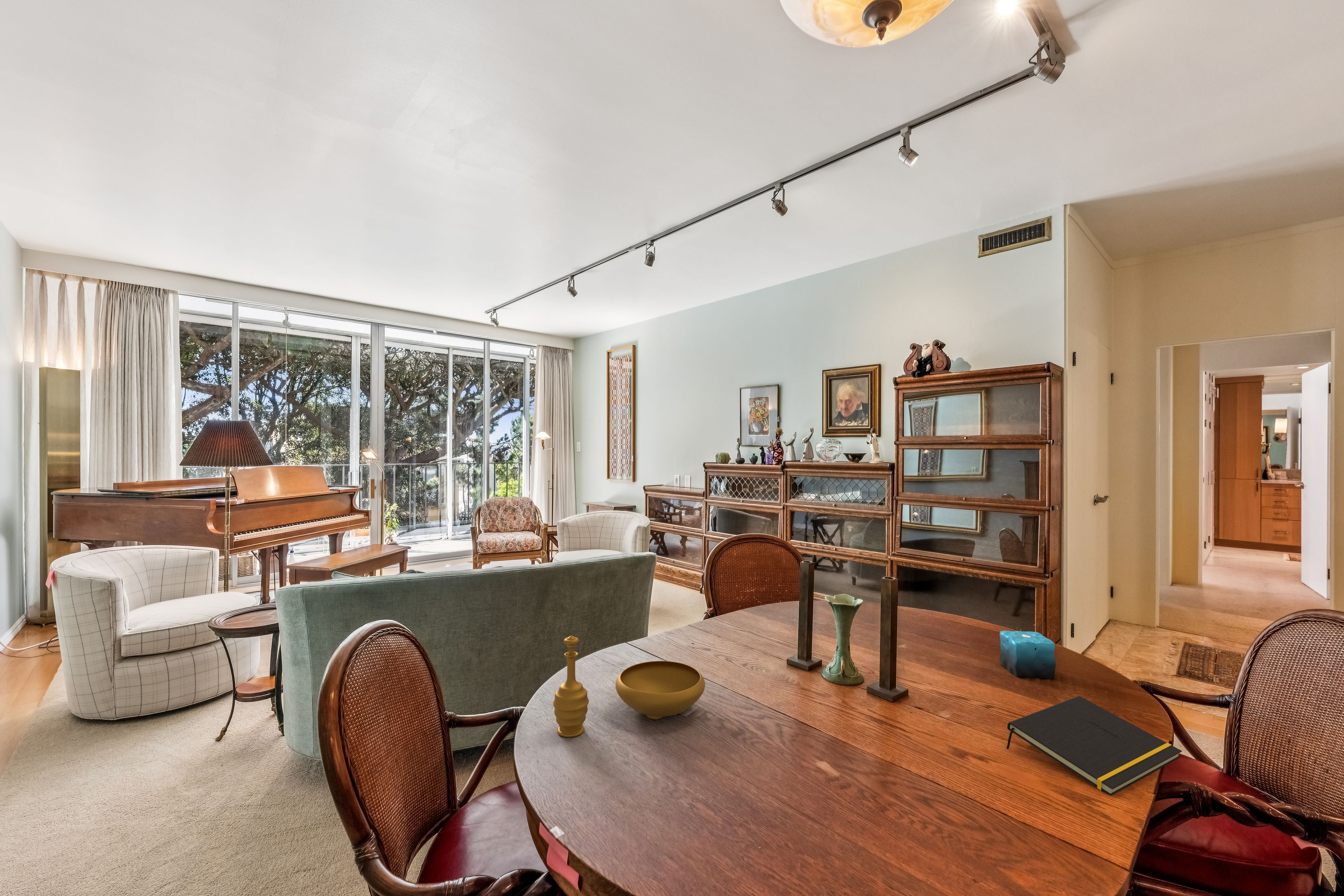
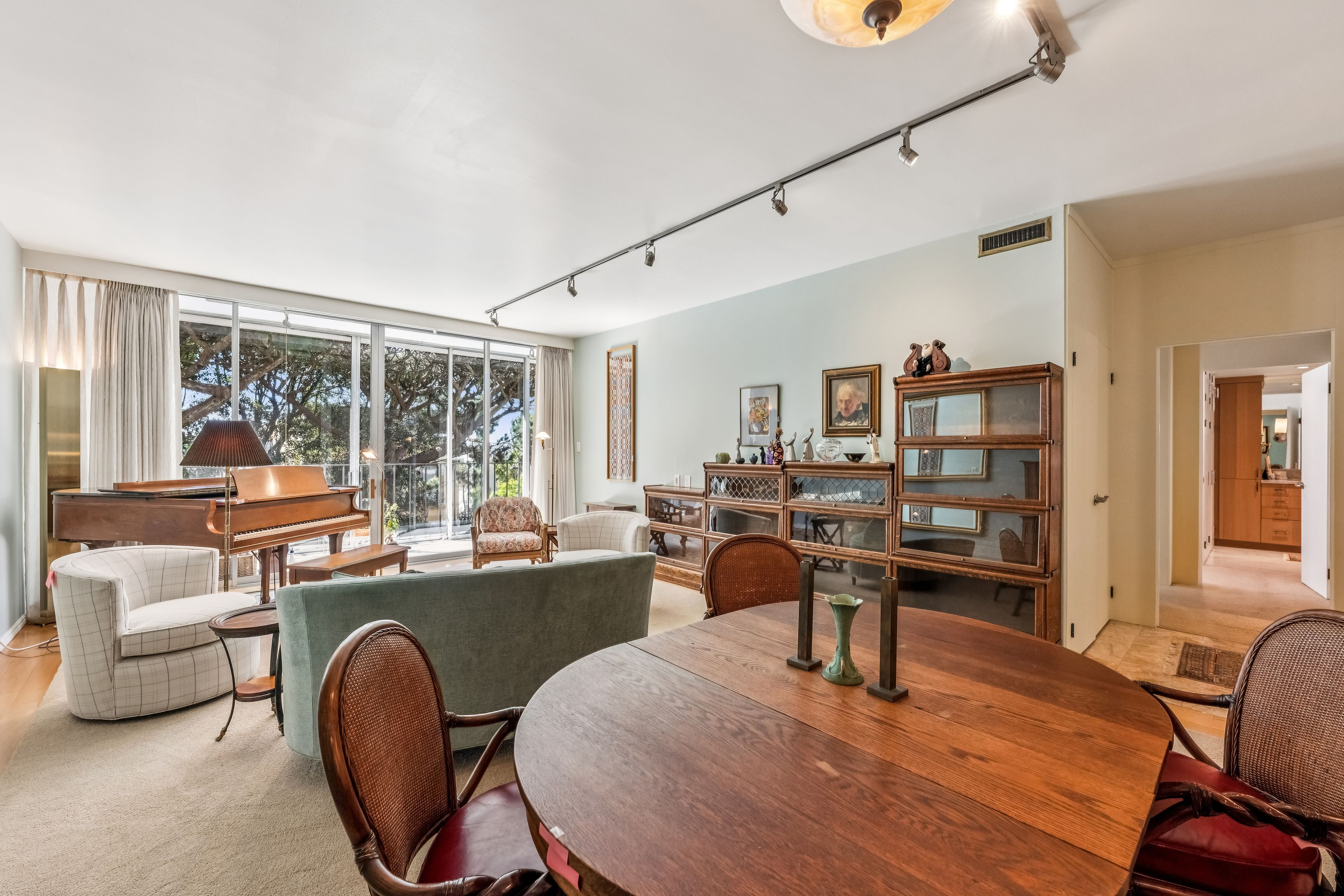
- candle (1027, 646)
- notepad (1093, 740)
- decorative bowl (631, 670)
